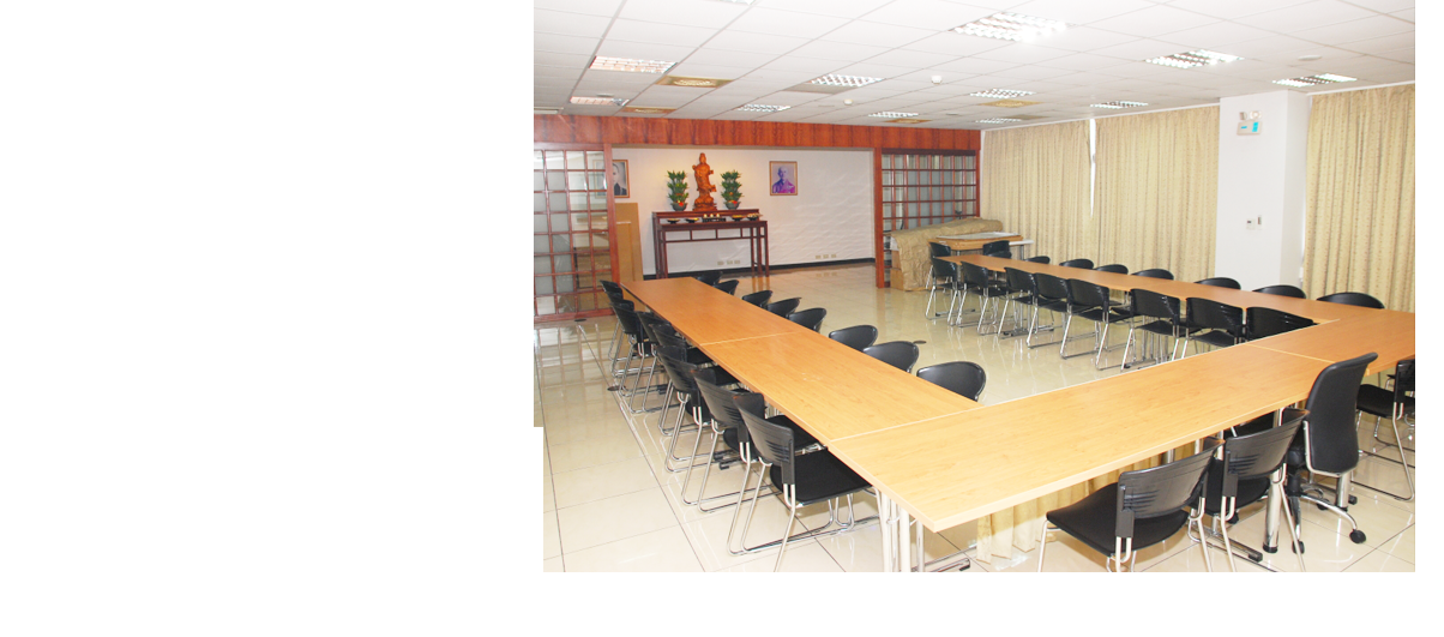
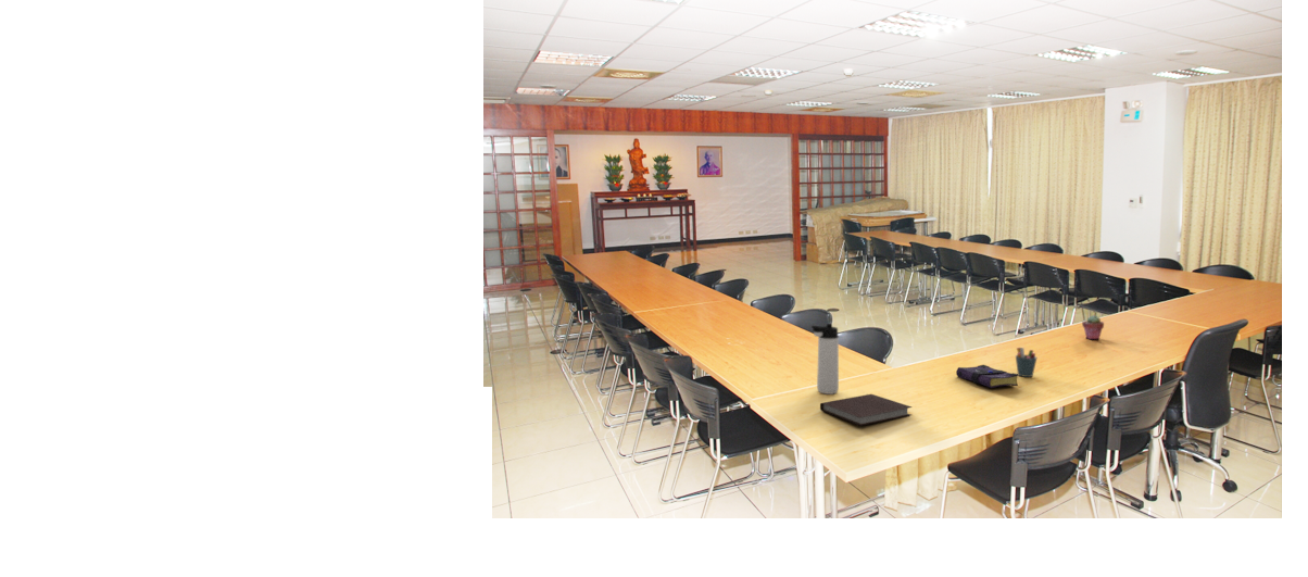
+ potted succulent (1093, 326)
+ thermos bottle (823, 359)
+ book (985, 375)
+ notebook (865, 409)
+ pen holder (1026, 361)
